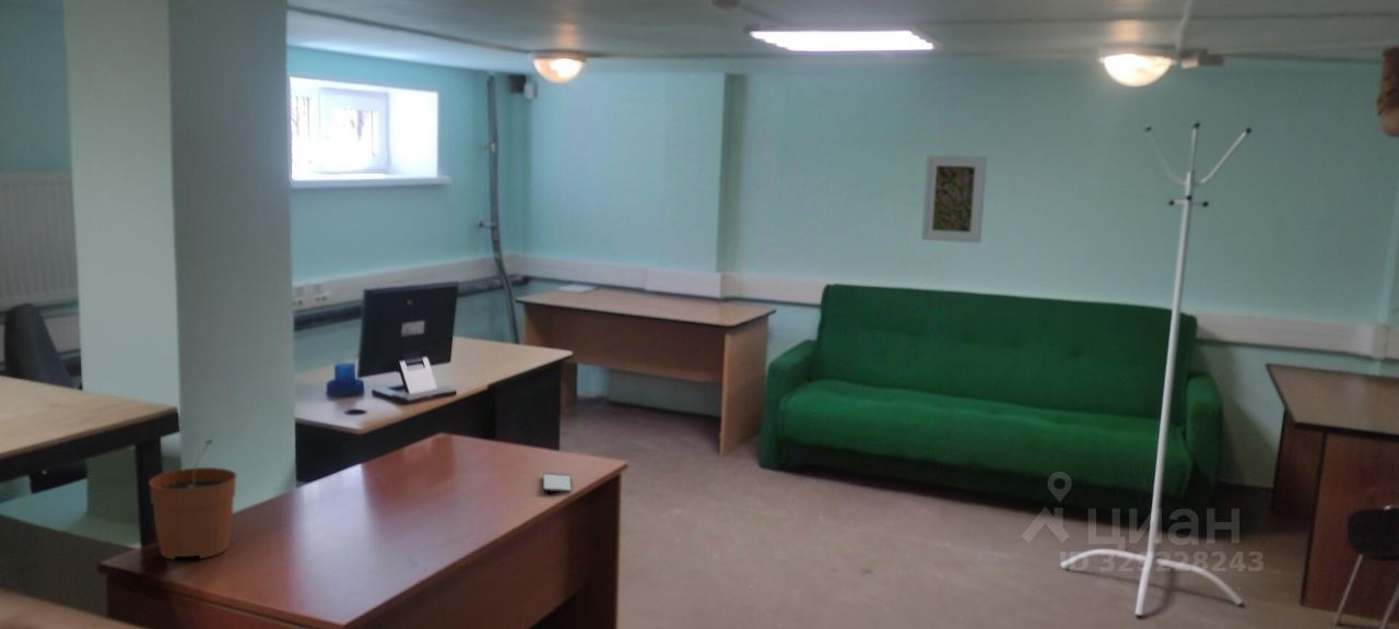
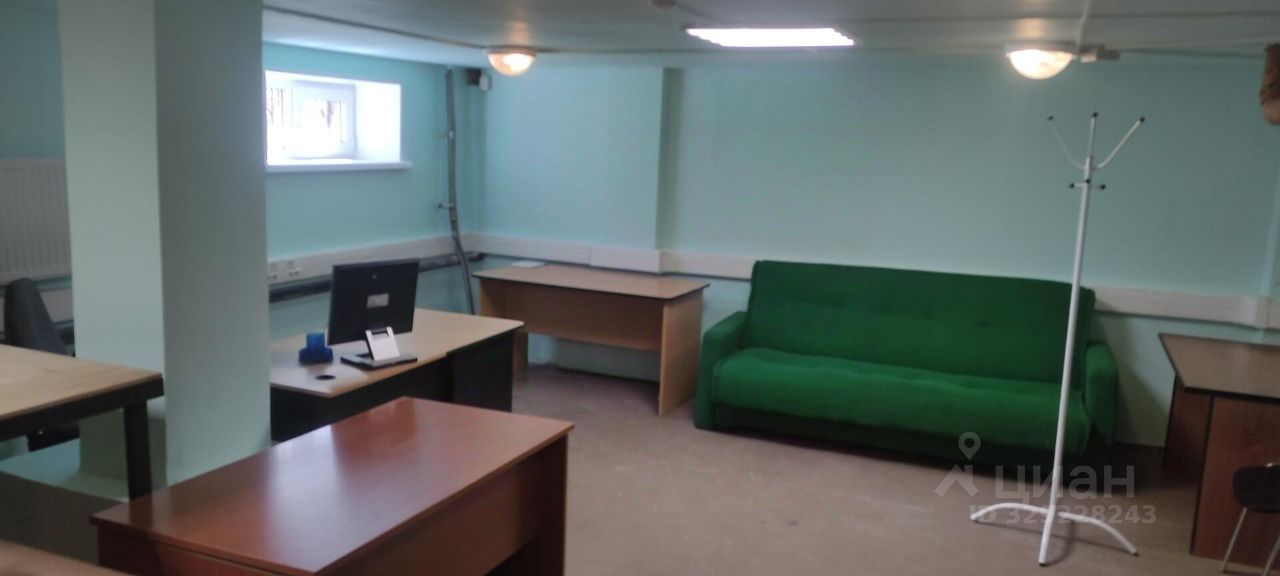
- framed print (953, 199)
- smartphone (556, 482)
- plant pot (193, 496)
